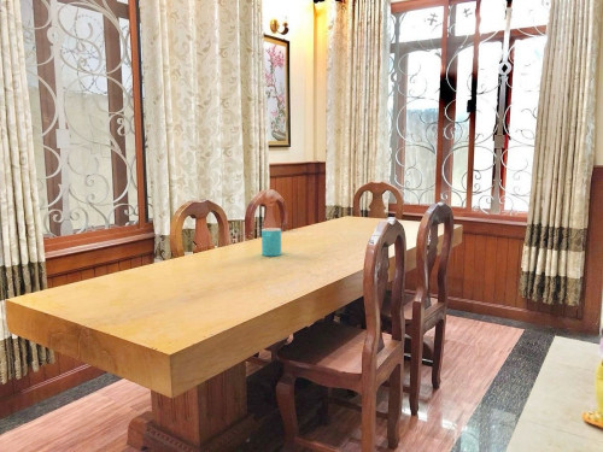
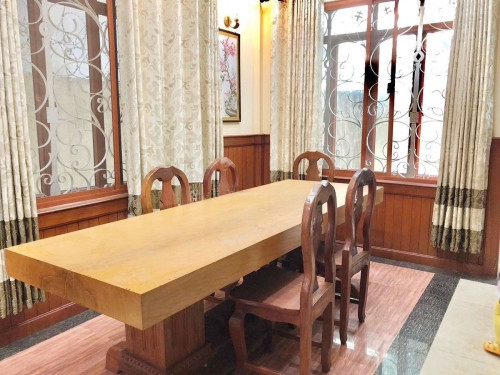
- cup (269, 242)
